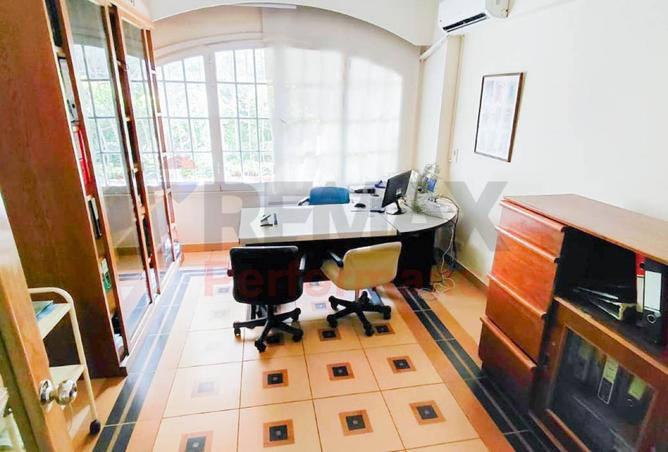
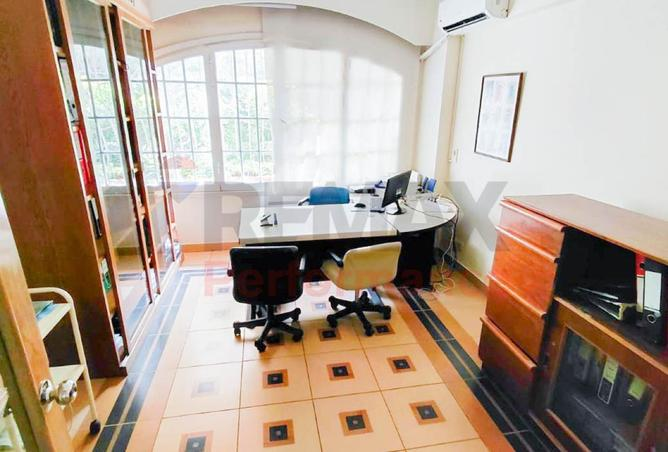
- plant (429, 187)
